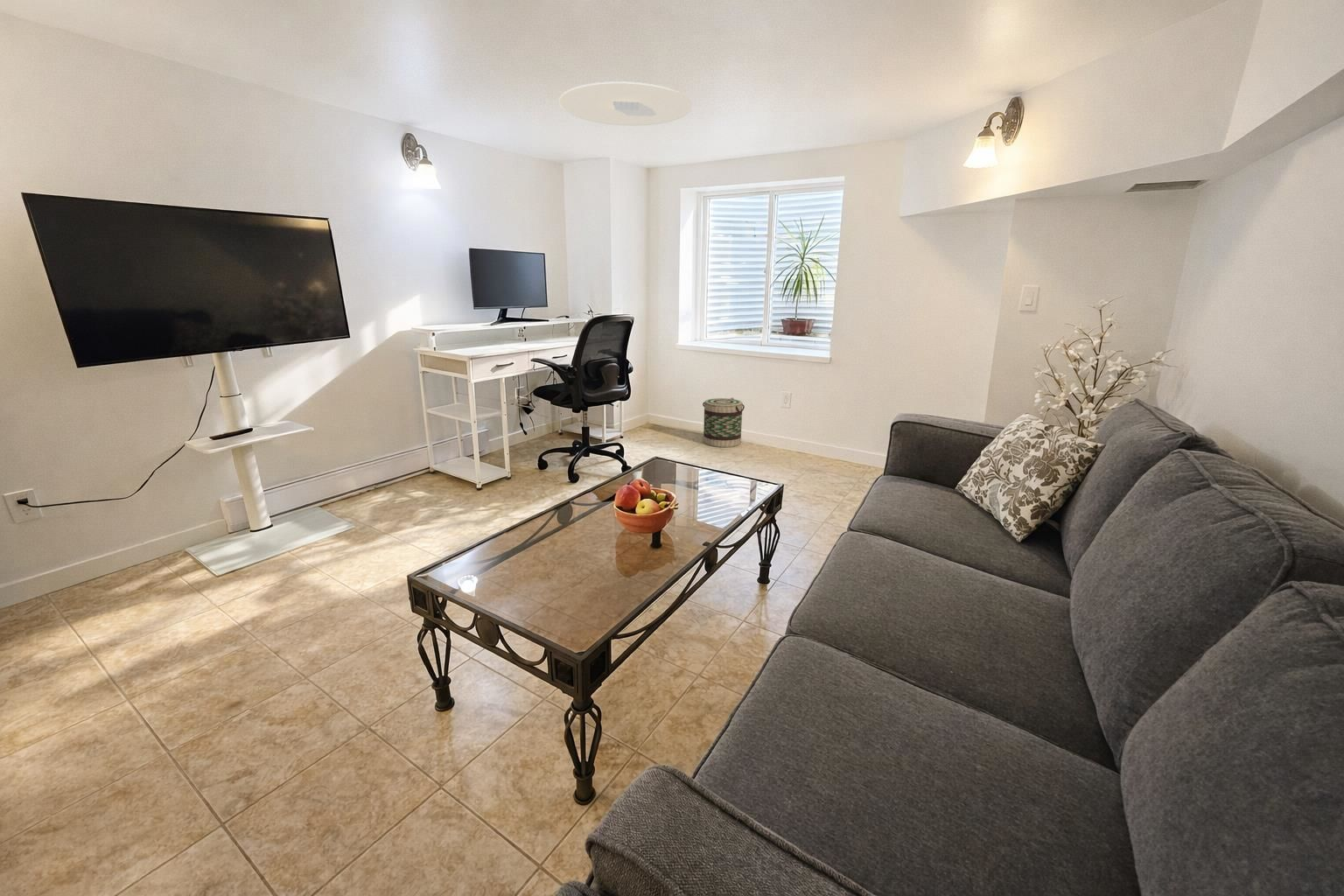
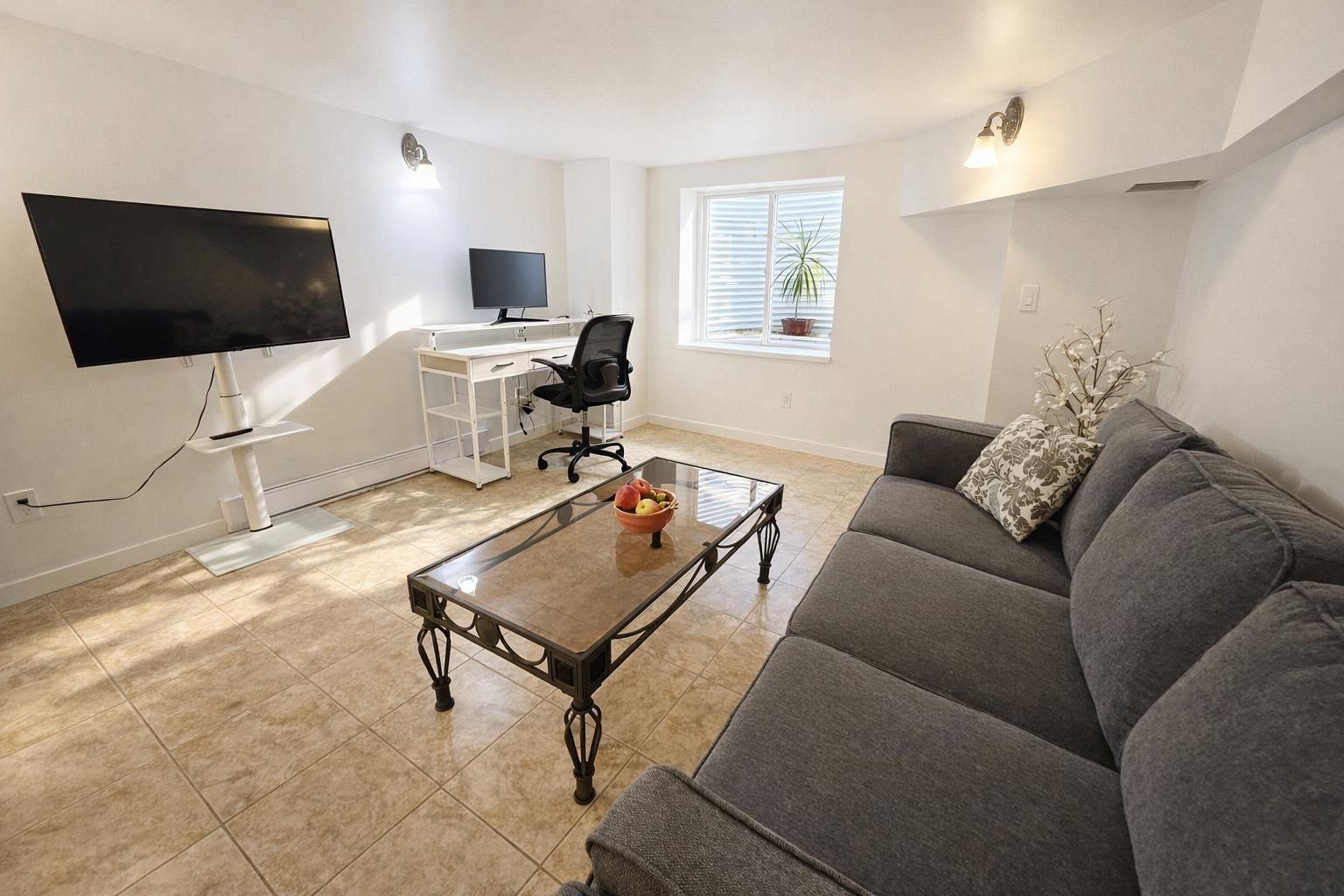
- basket (723, 421)
- ceiling light (626, 98)
